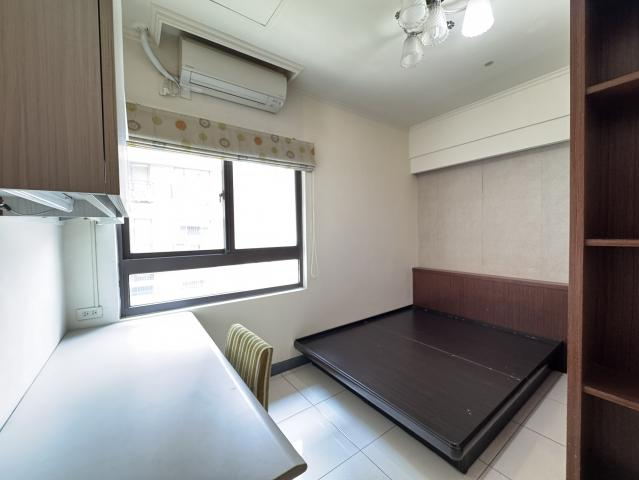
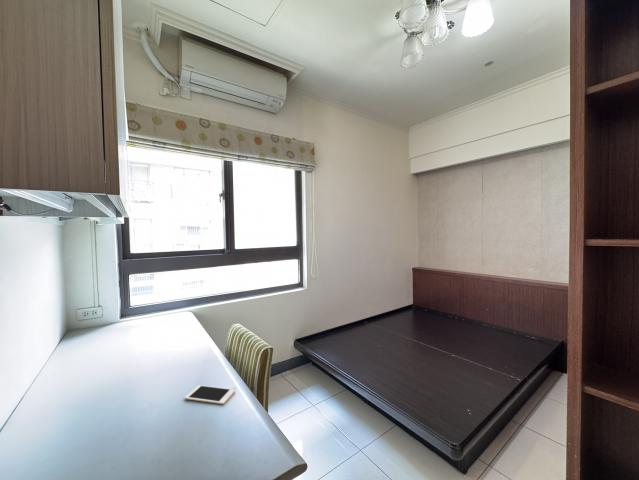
+ cell phone (210, 394)
